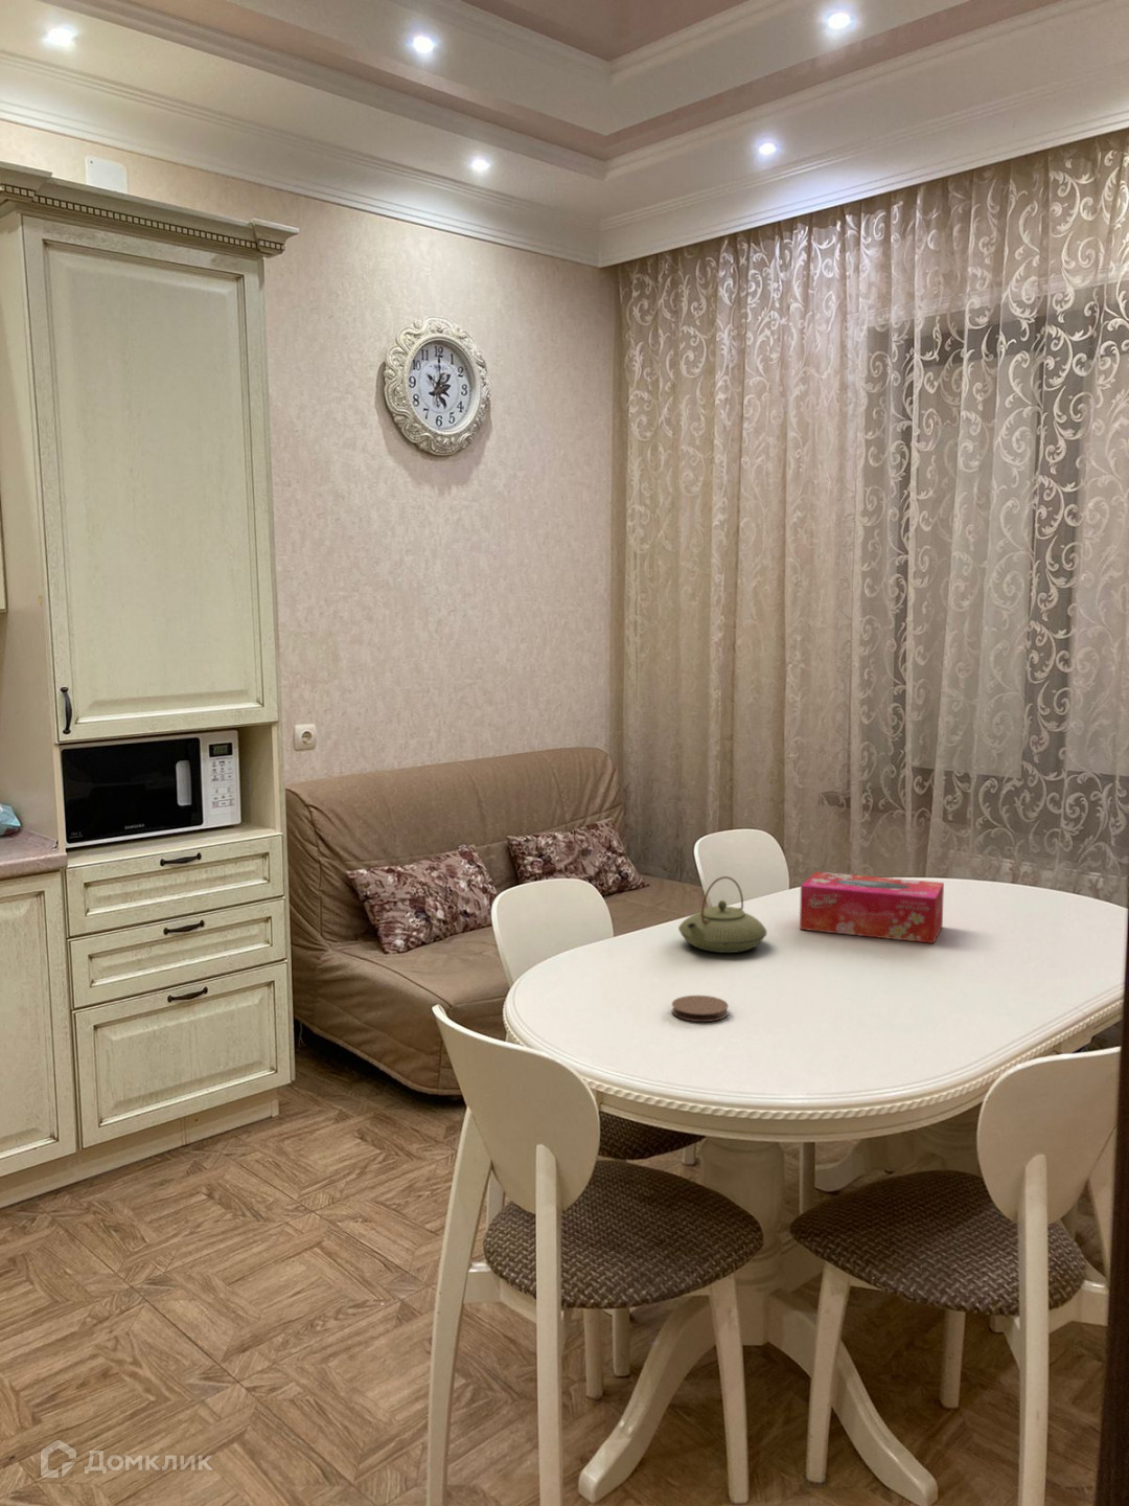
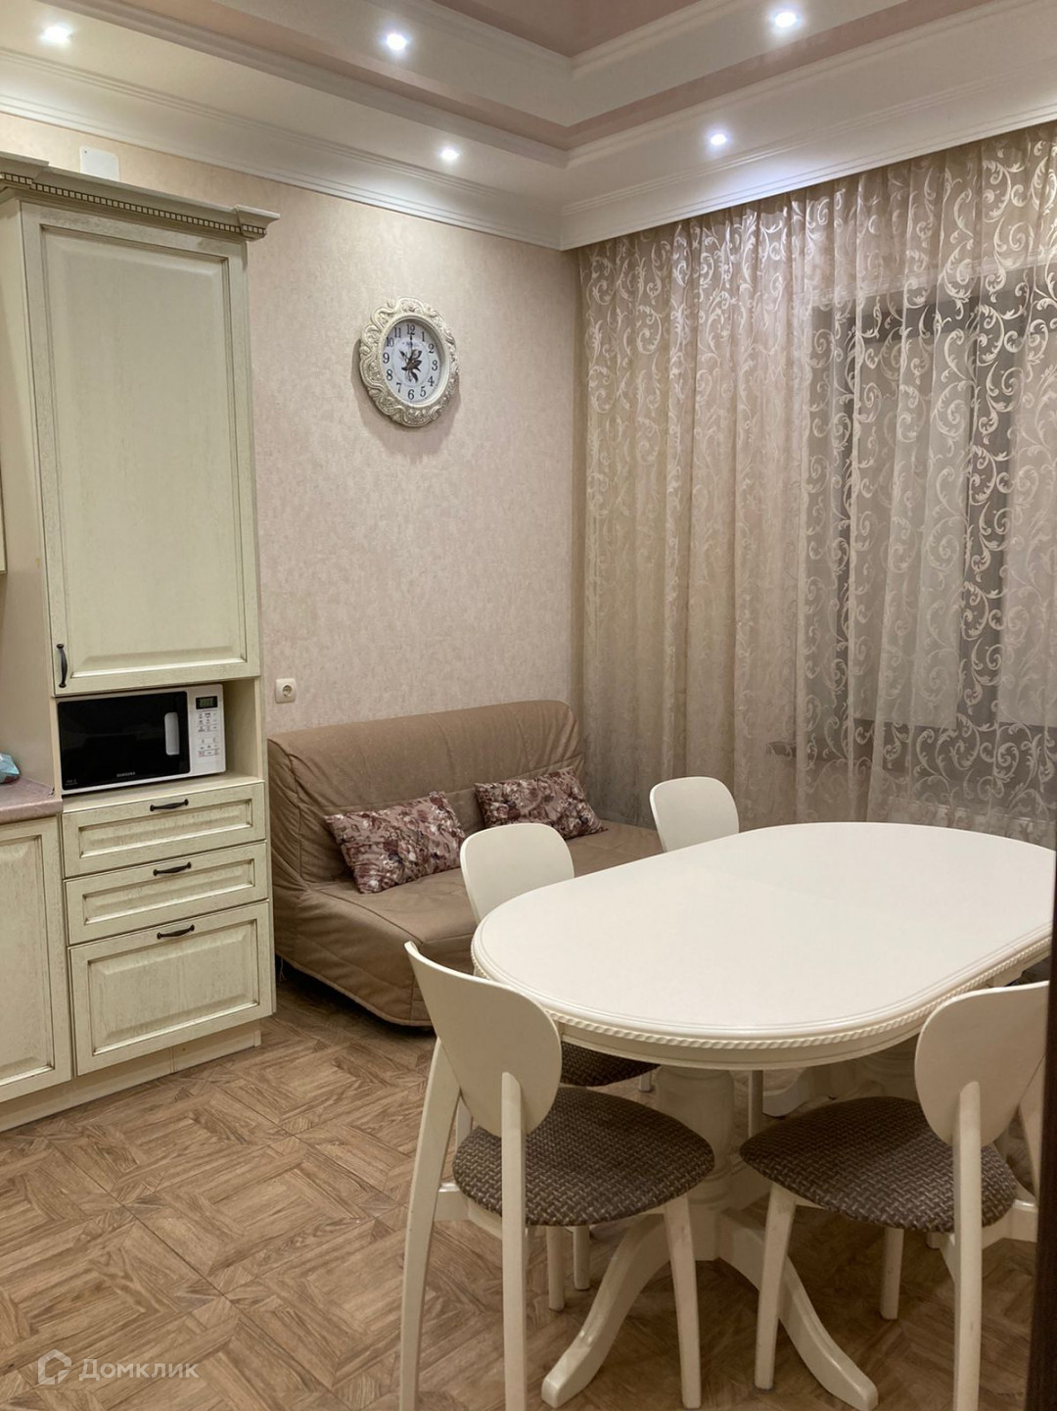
- coaster (700, 1008)
- tissue box (872, 906)
- teapot (719, 912)
